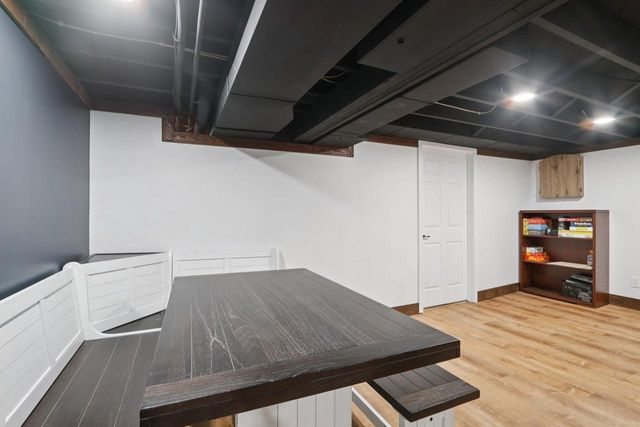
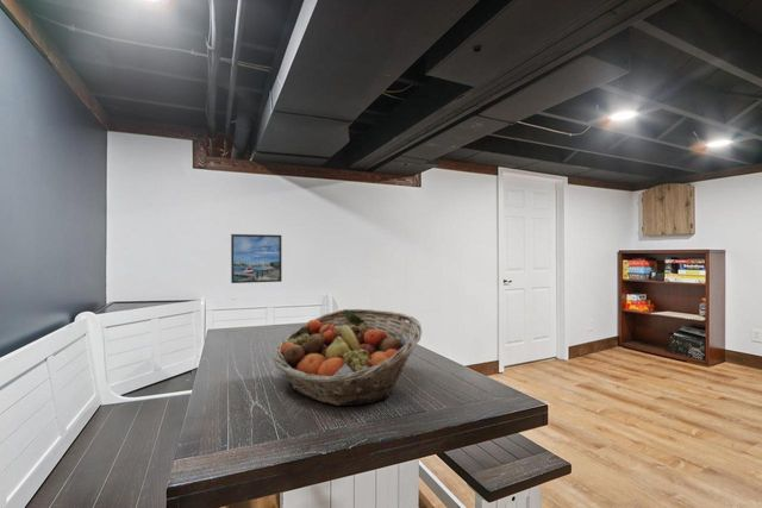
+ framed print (256, 258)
+ fruit basket (346, 350)
